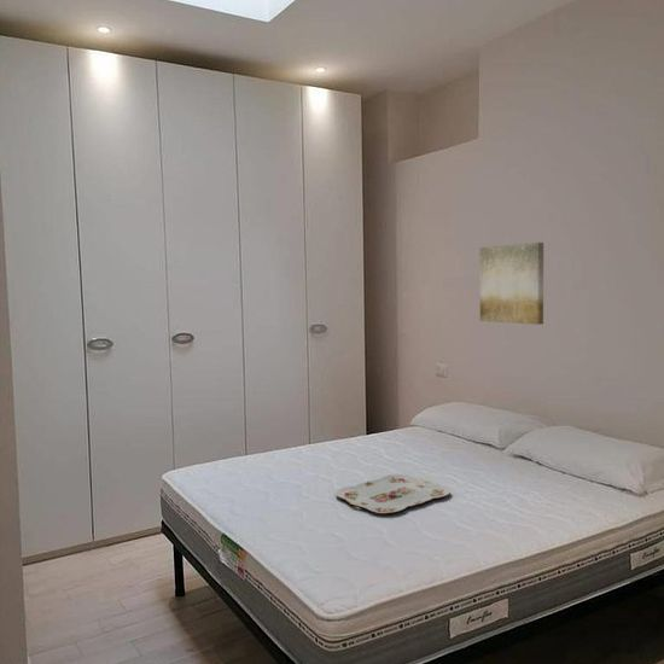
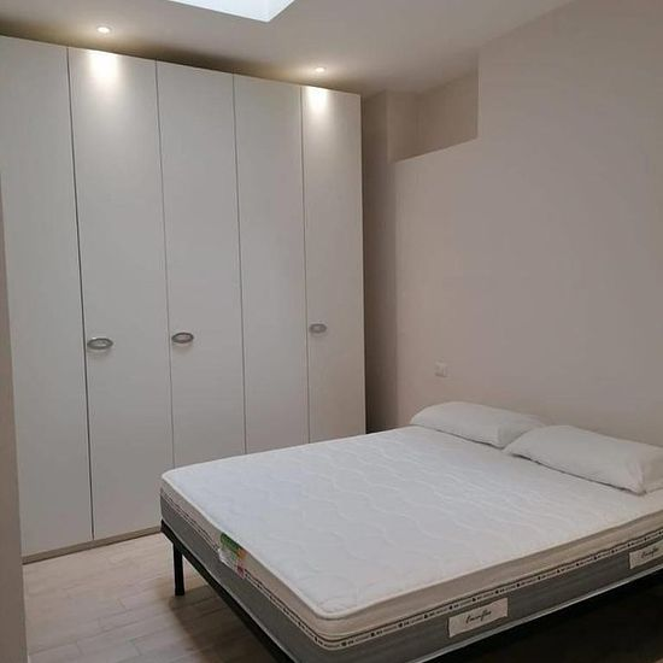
- wall art (509, 284)
- serving tray (392, 493)
